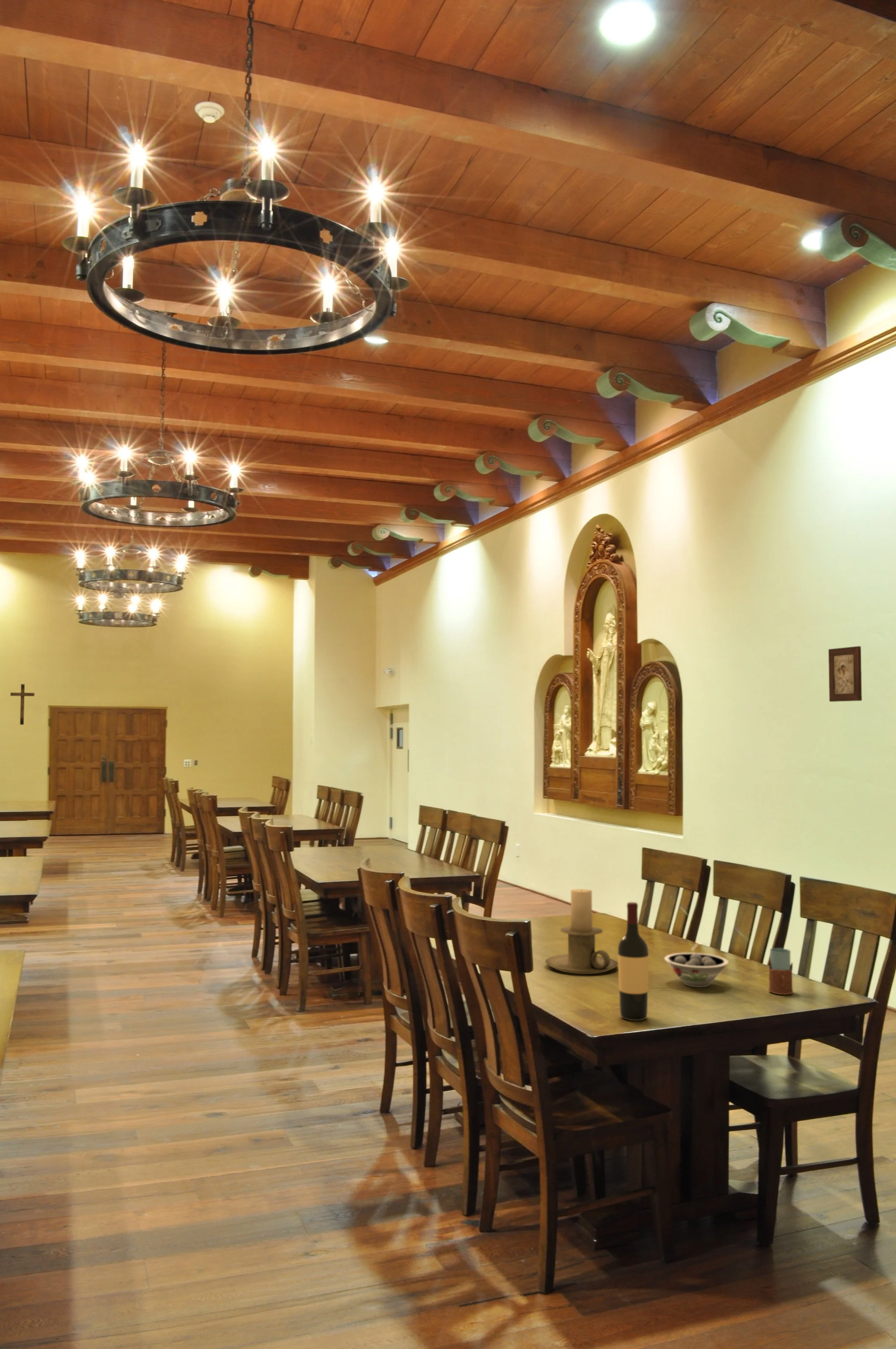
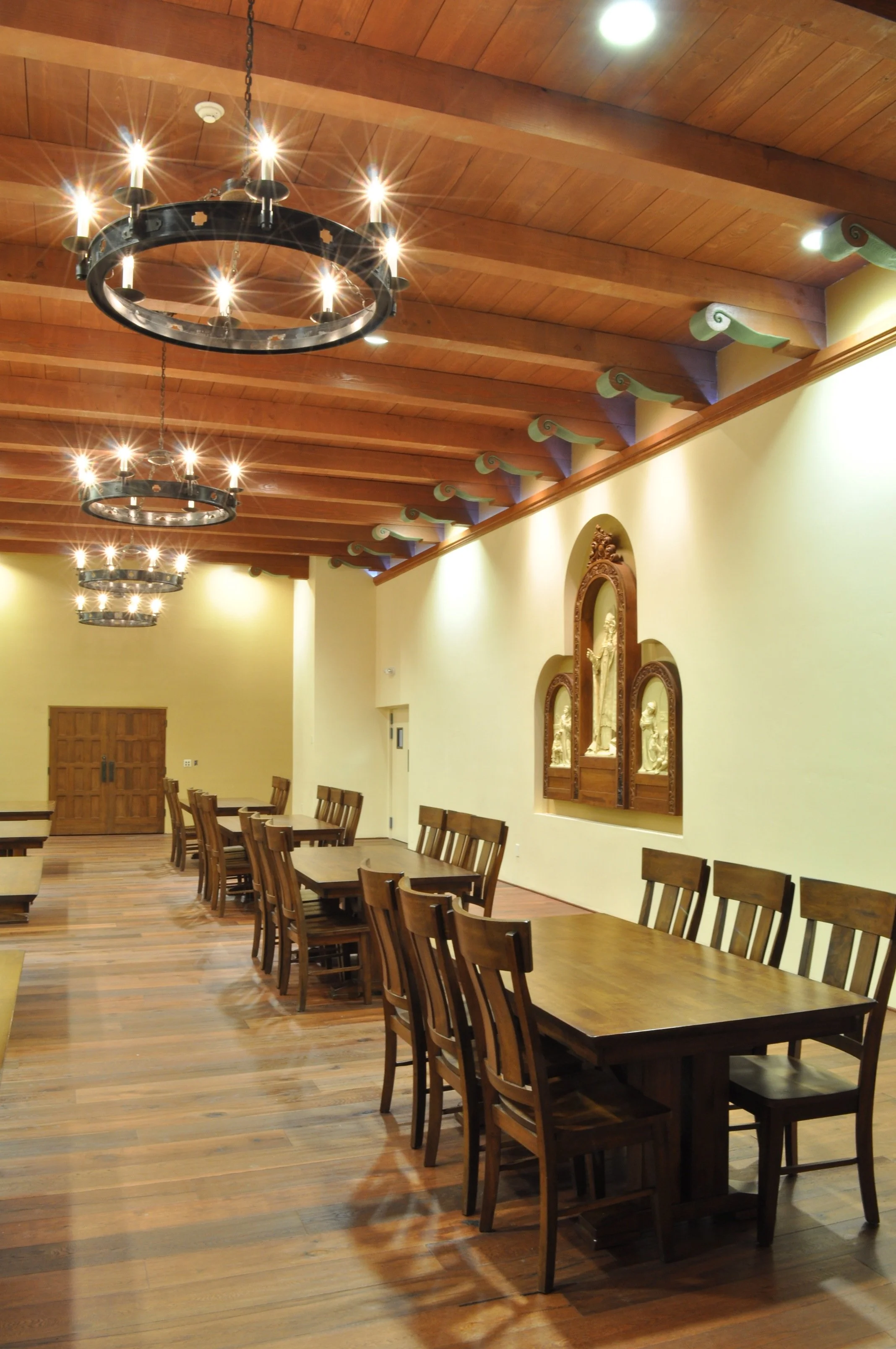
- candle holder (581, 928)
- crucifix (22, 704)
- wine bottle (633, 960)
- bowl (686, 962)
- religious icon (844, 674)
- drinking glass (781, 972)
